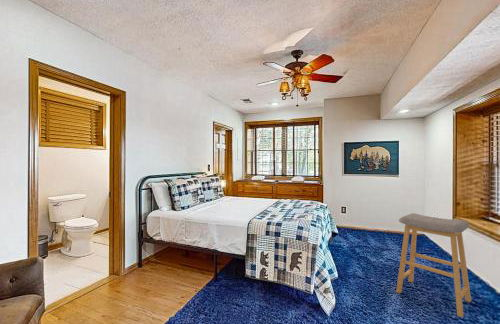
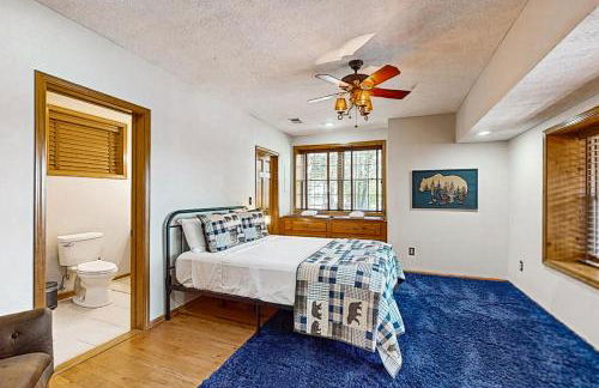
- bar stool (432, 257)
